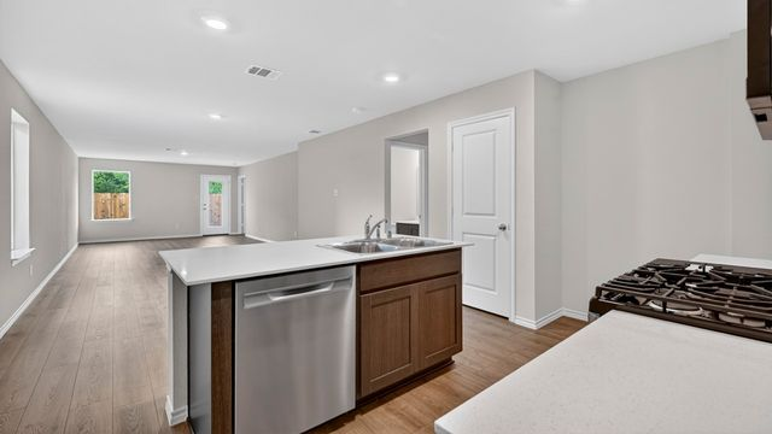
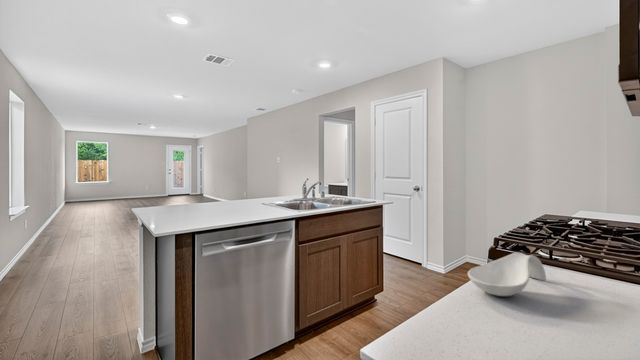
+ spoon rest (510, 271)
